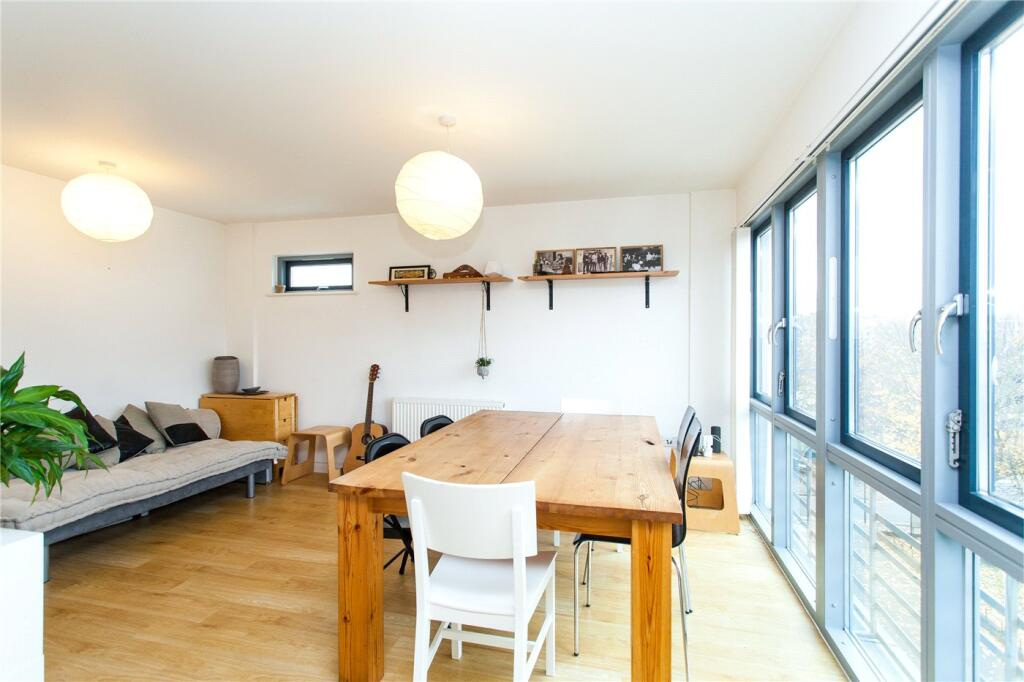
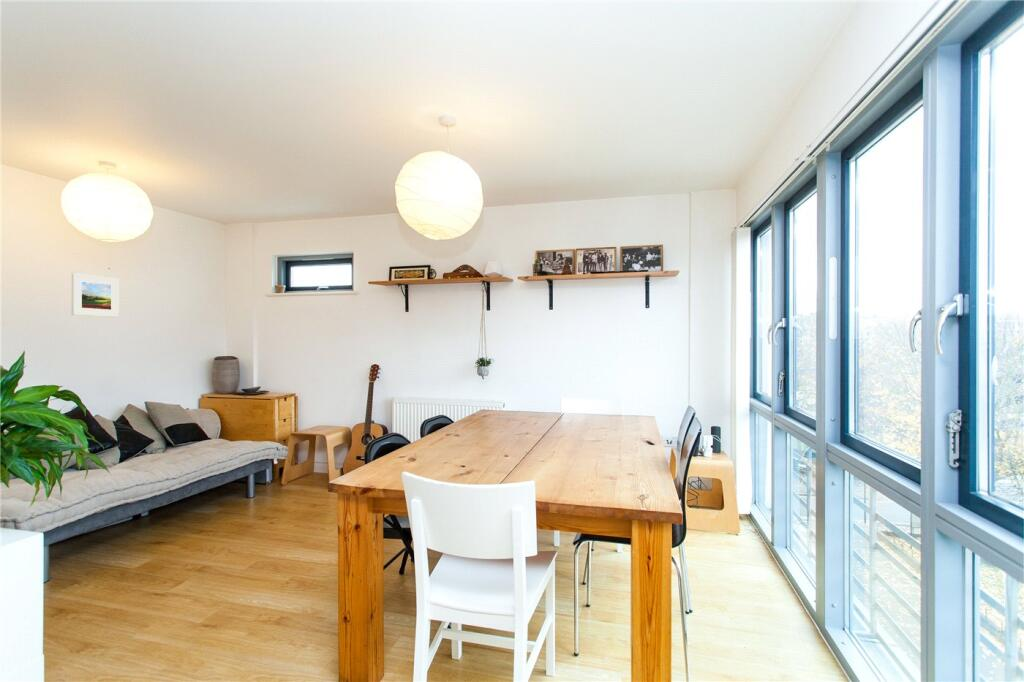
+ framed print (96, 296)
